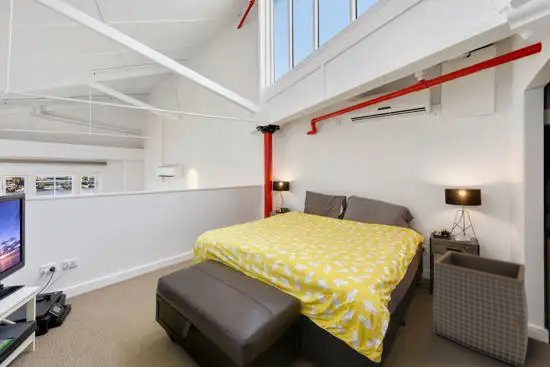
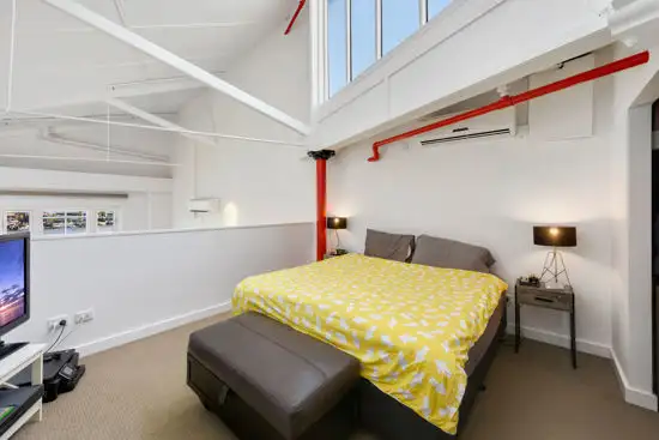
- laundry basket (478, 298)
